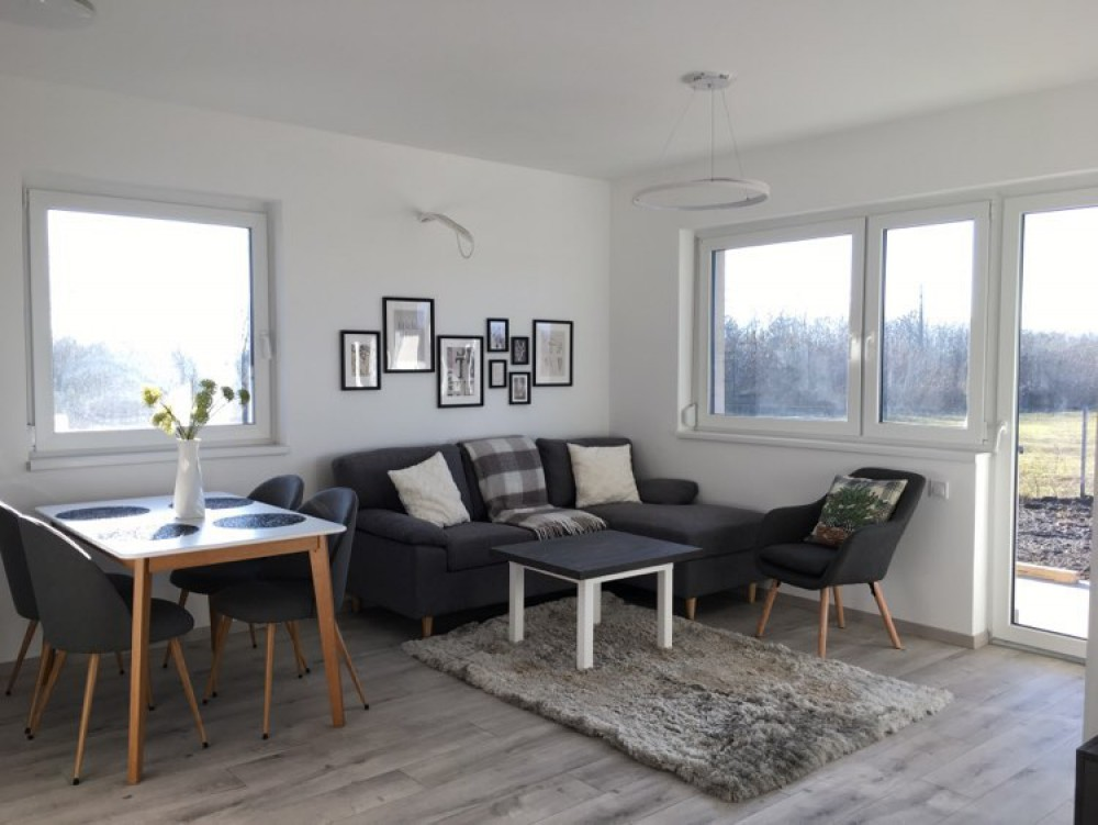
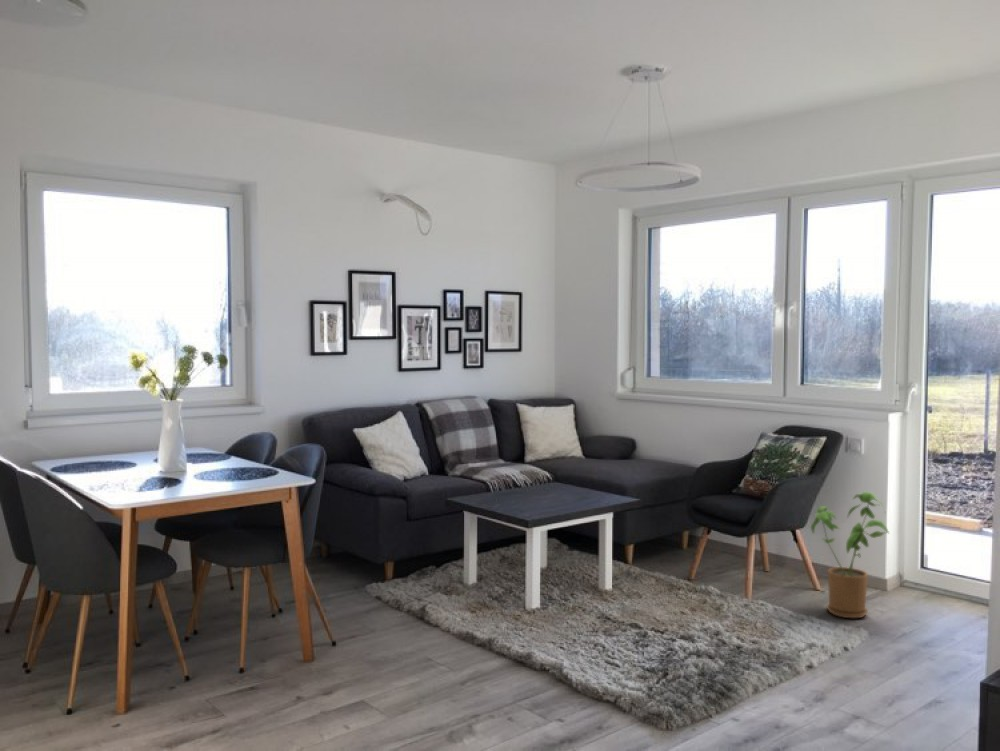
+ house plant (854, 553)
